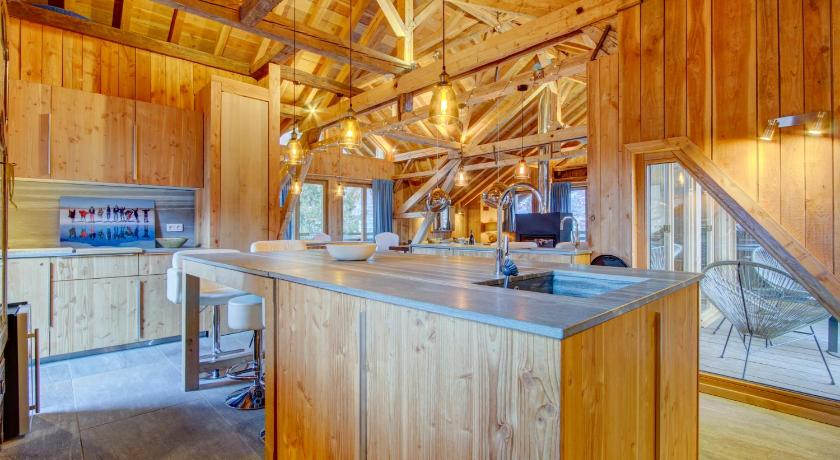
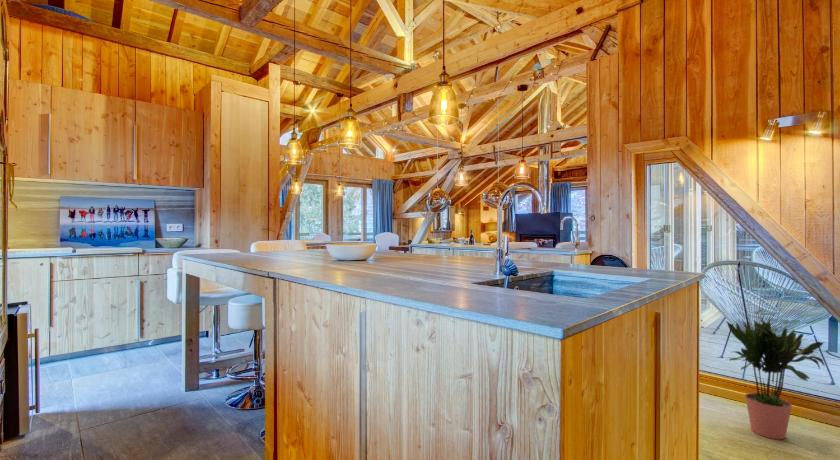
+ potted plant (777, 375)
